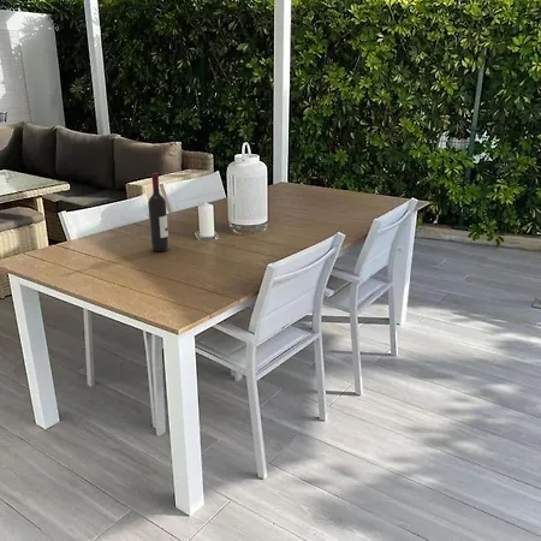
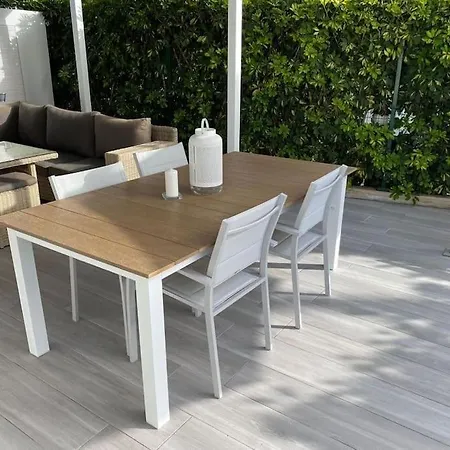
- wine bottle (157, 212)
